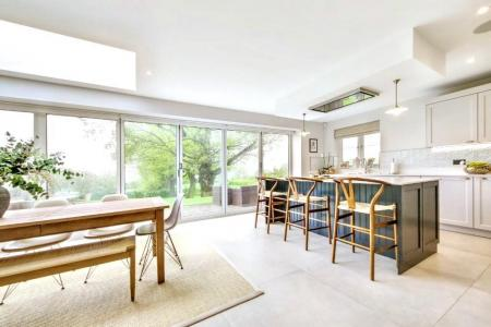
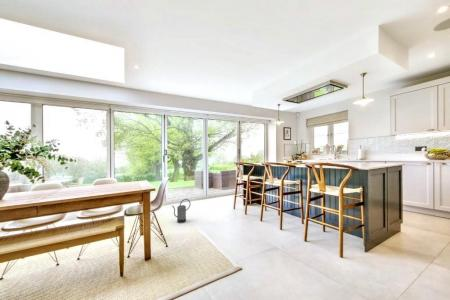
+ watering can (181, 210)
